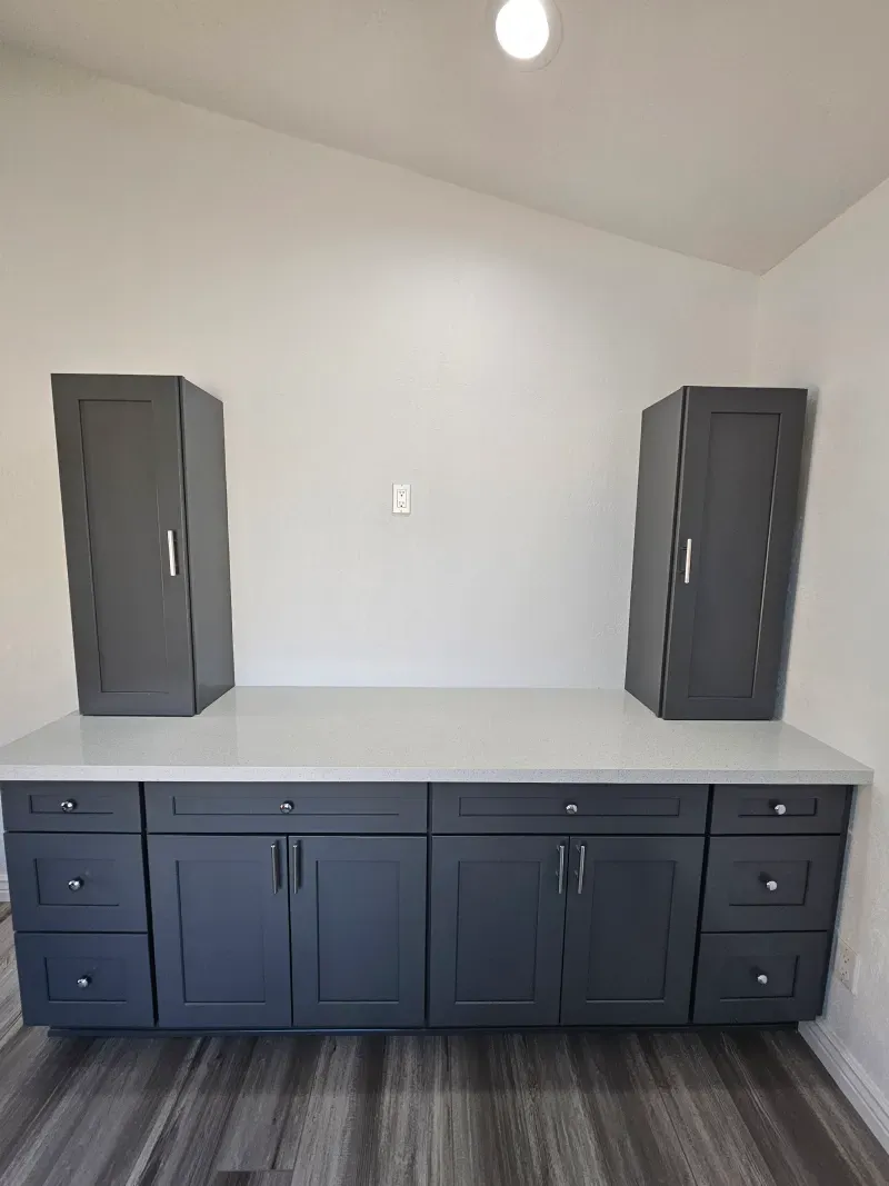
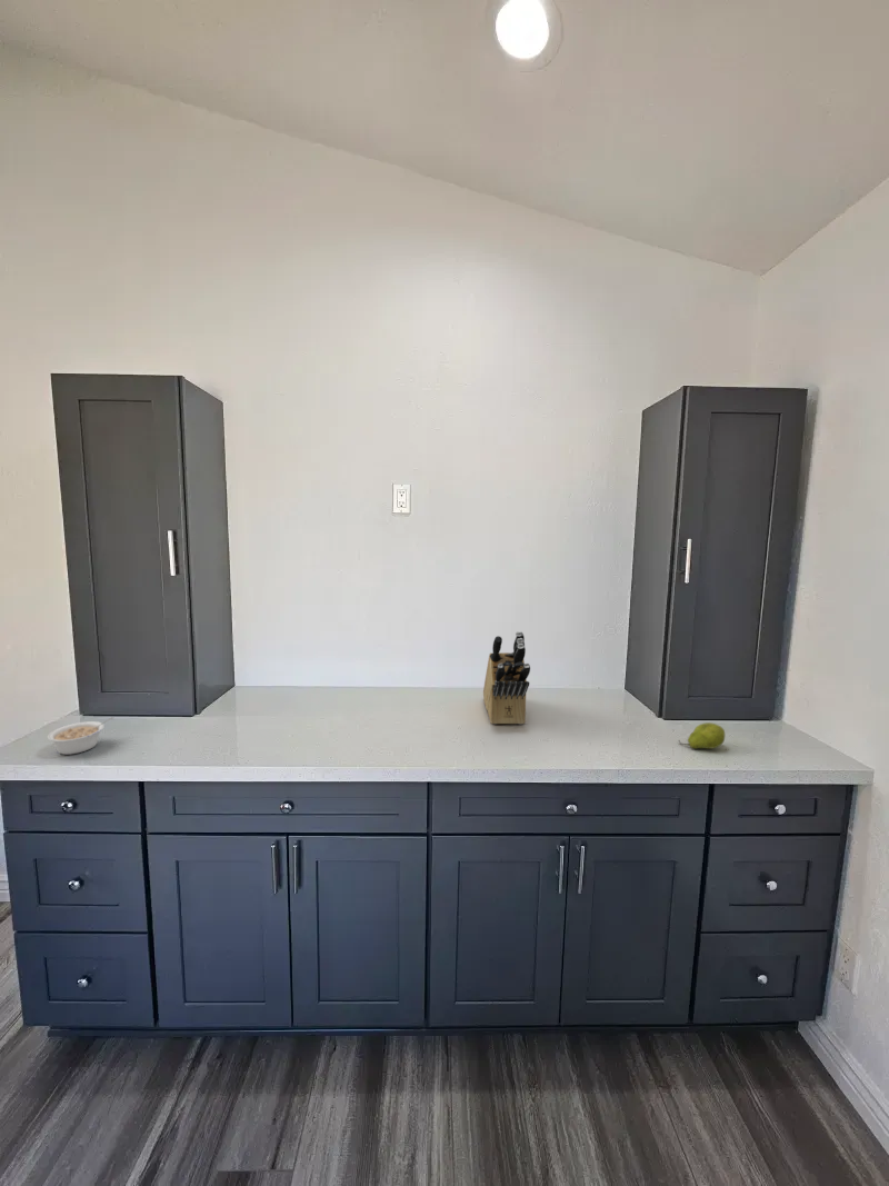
+ legume (78, 736)
+ knife block (506, 670)
+ fruit (702, 734)
